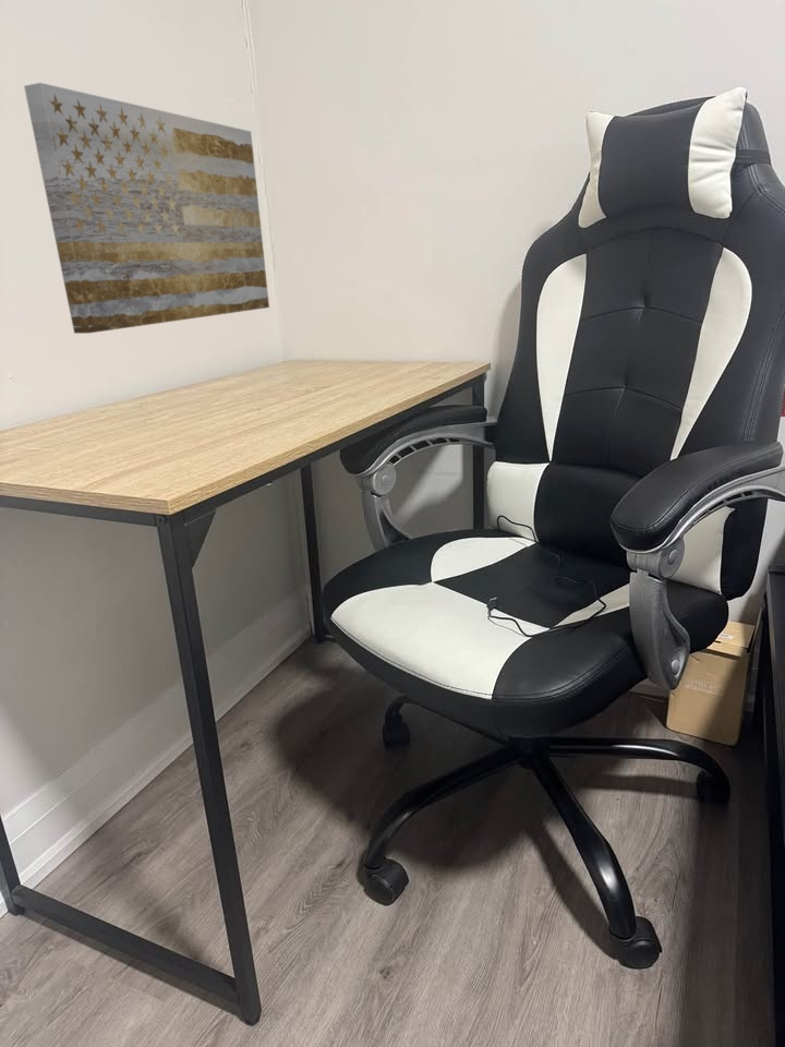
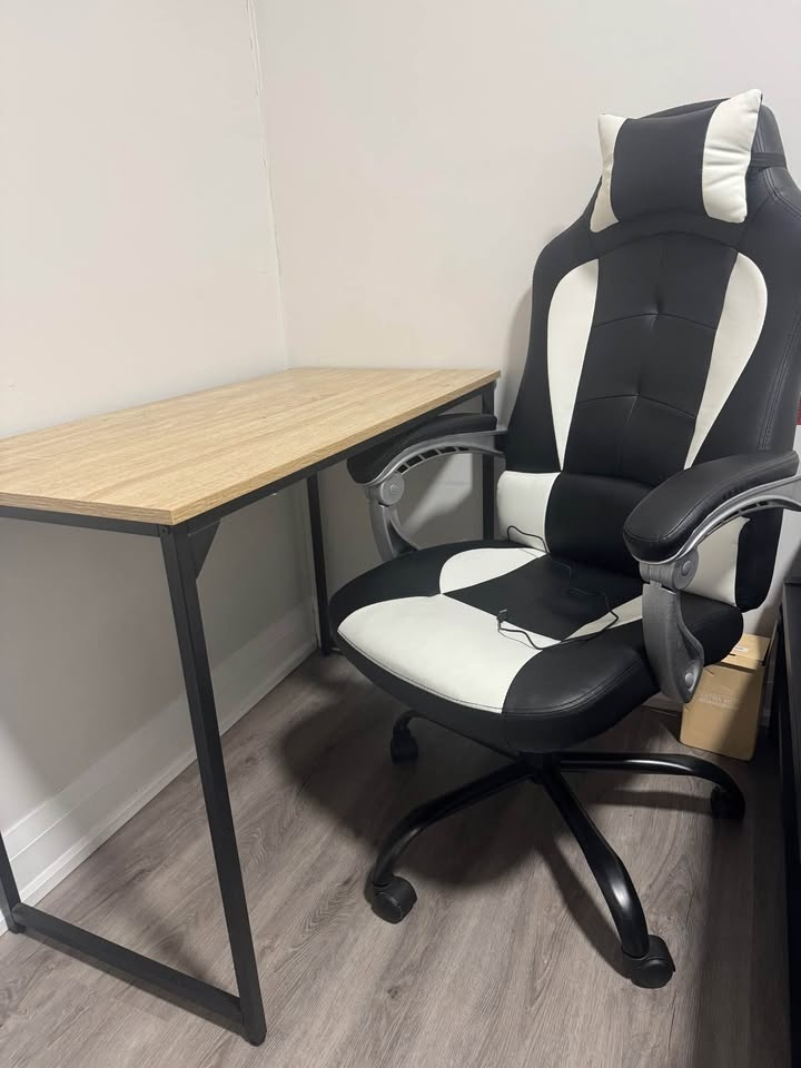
- wall art (172, 220)
